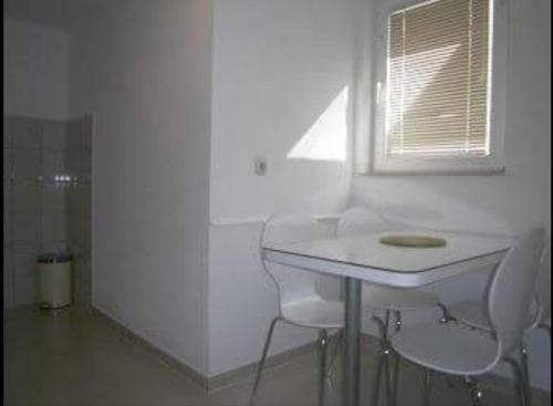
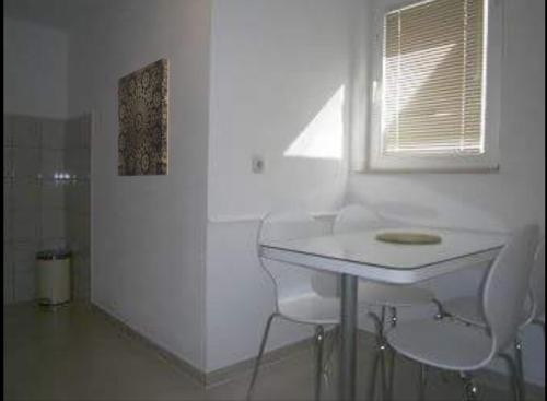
+ wall art (140, 122)
